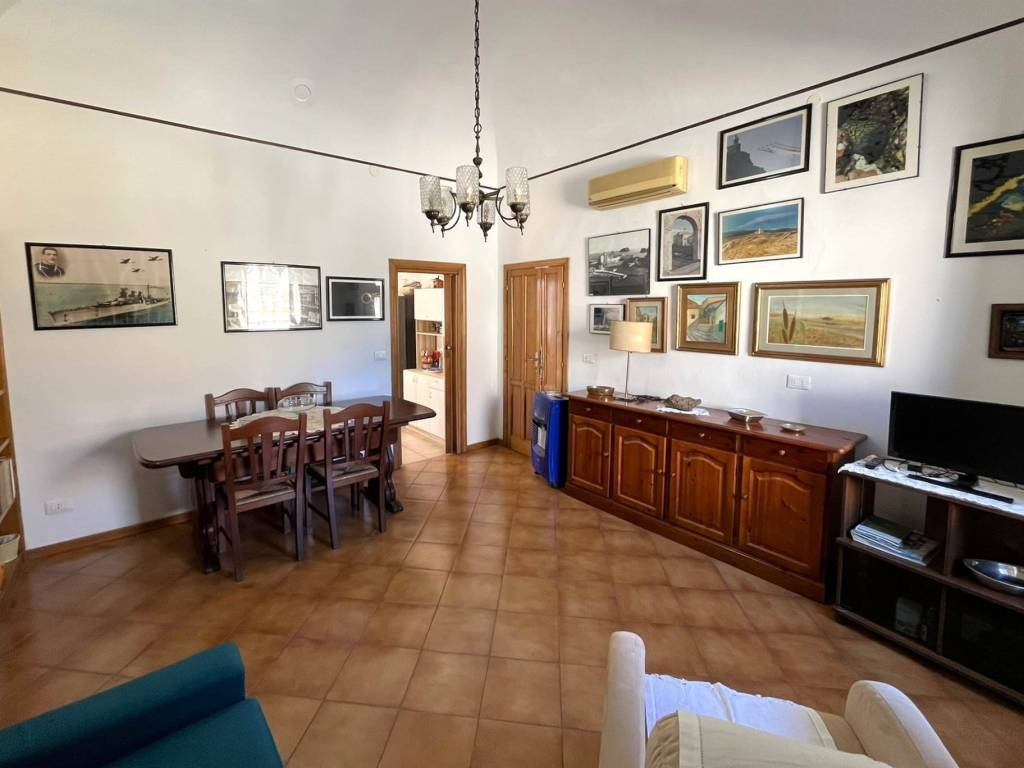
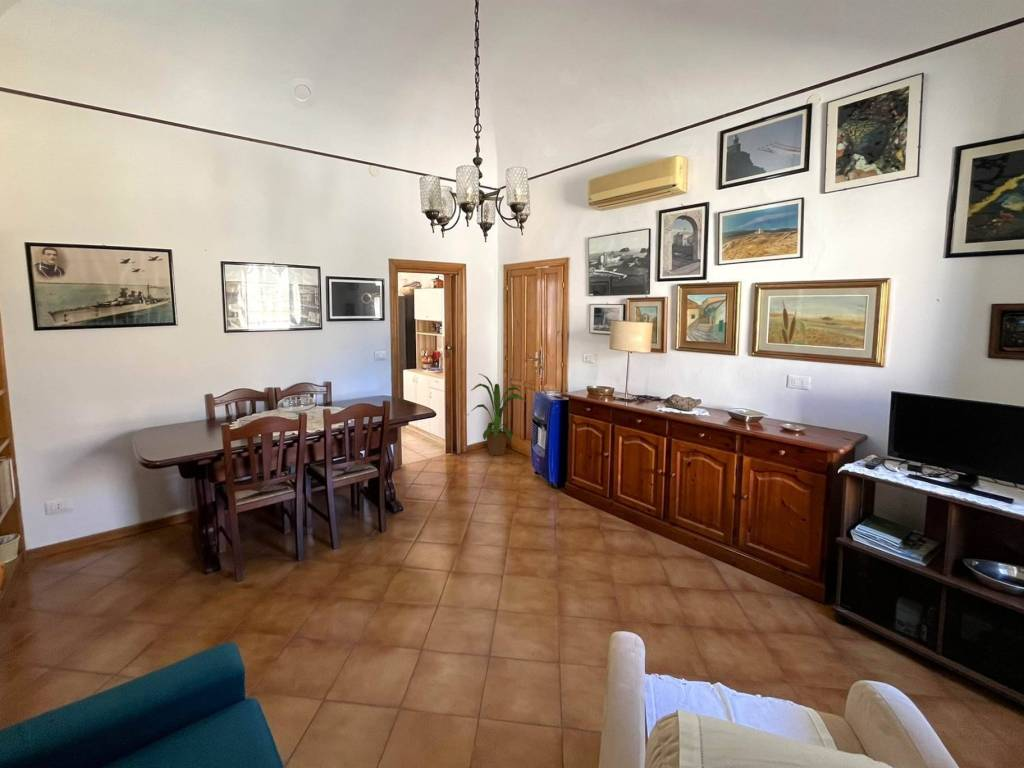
+ house plant (499, 415)
